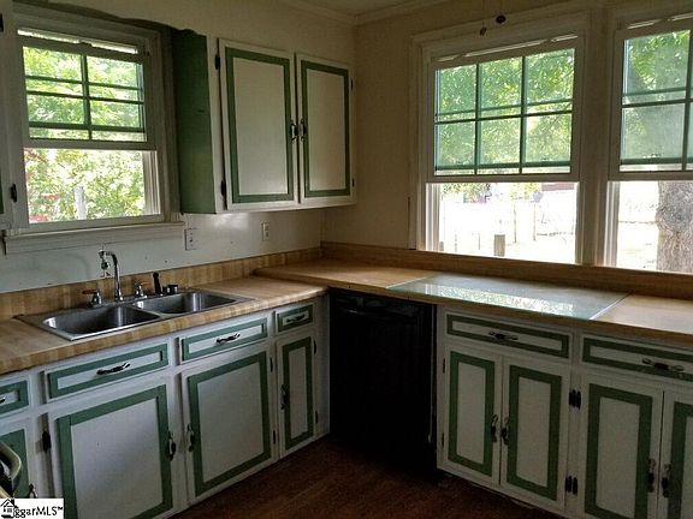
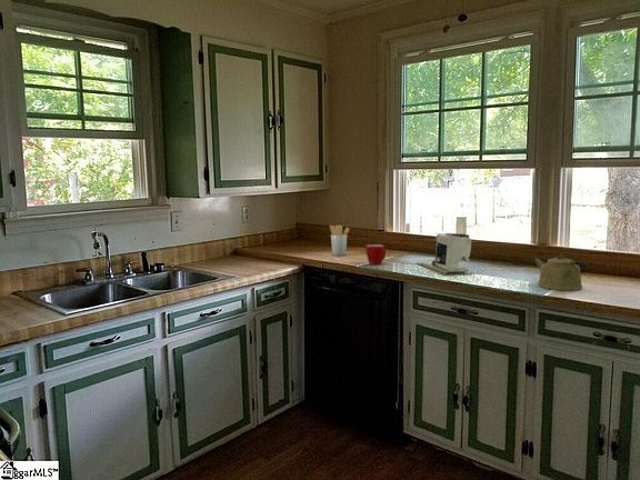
+ kettle (556, 269)
+ coffee maker (442, 250)
+ mug (377, 254)
+ utensil holder (338, 239)
